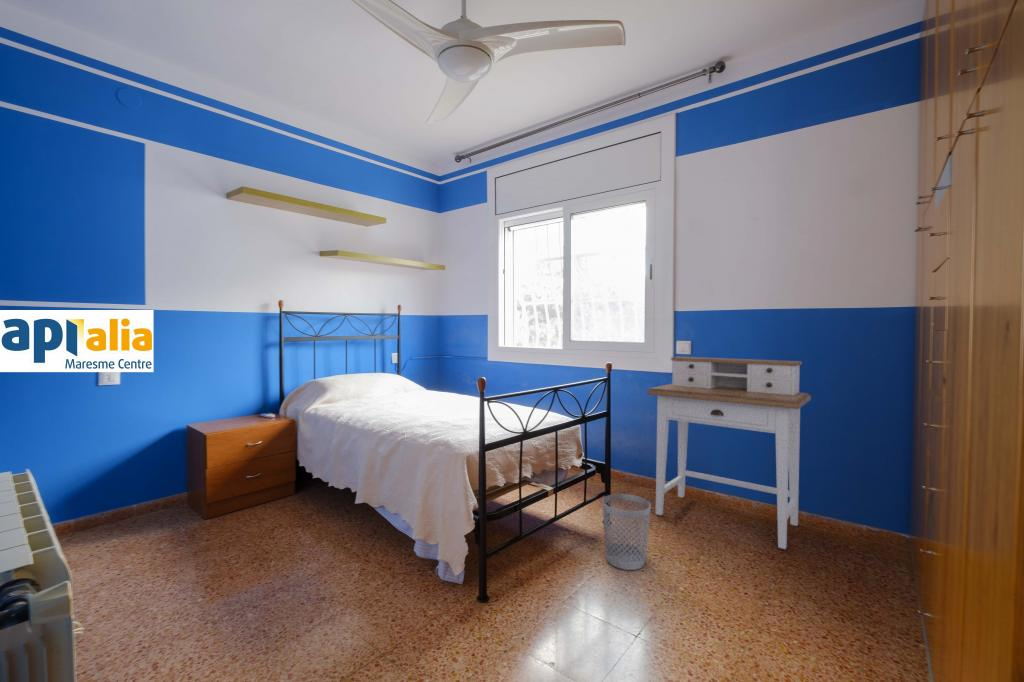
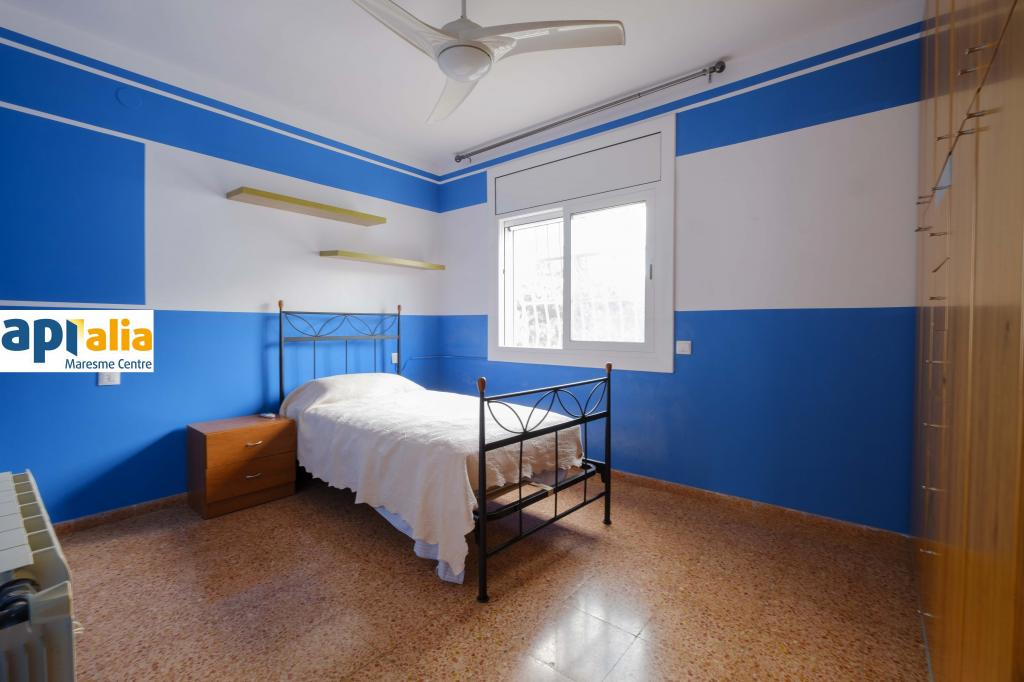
- wastebasket (625, 531)
- desk (730, 427)
